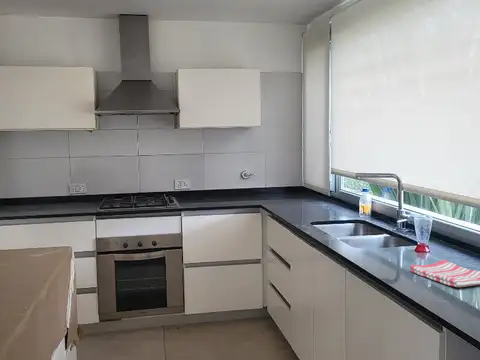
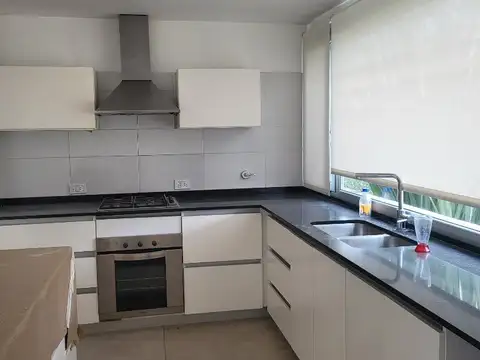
- dish towel (450, 272)
